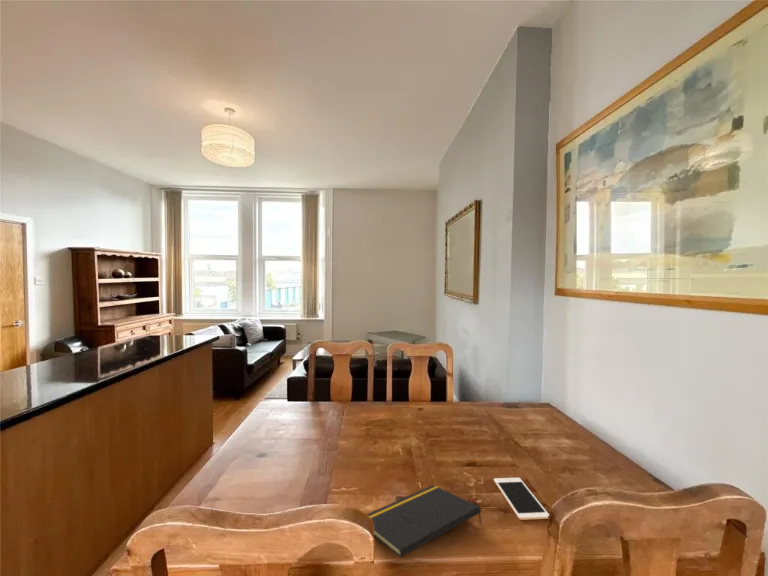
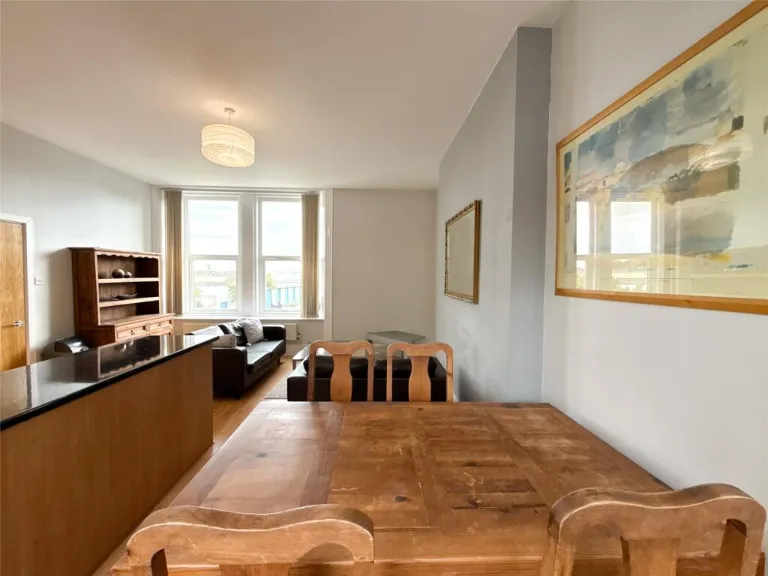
- notepad (419, 515)
- cell phone (519, 496)
